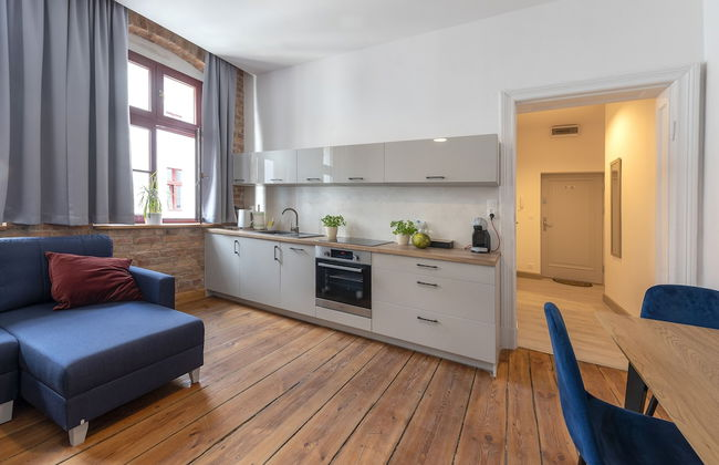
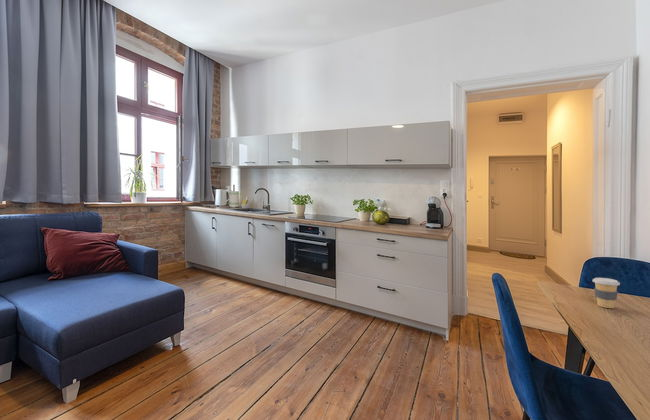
+ coffee cup (605, 292)
